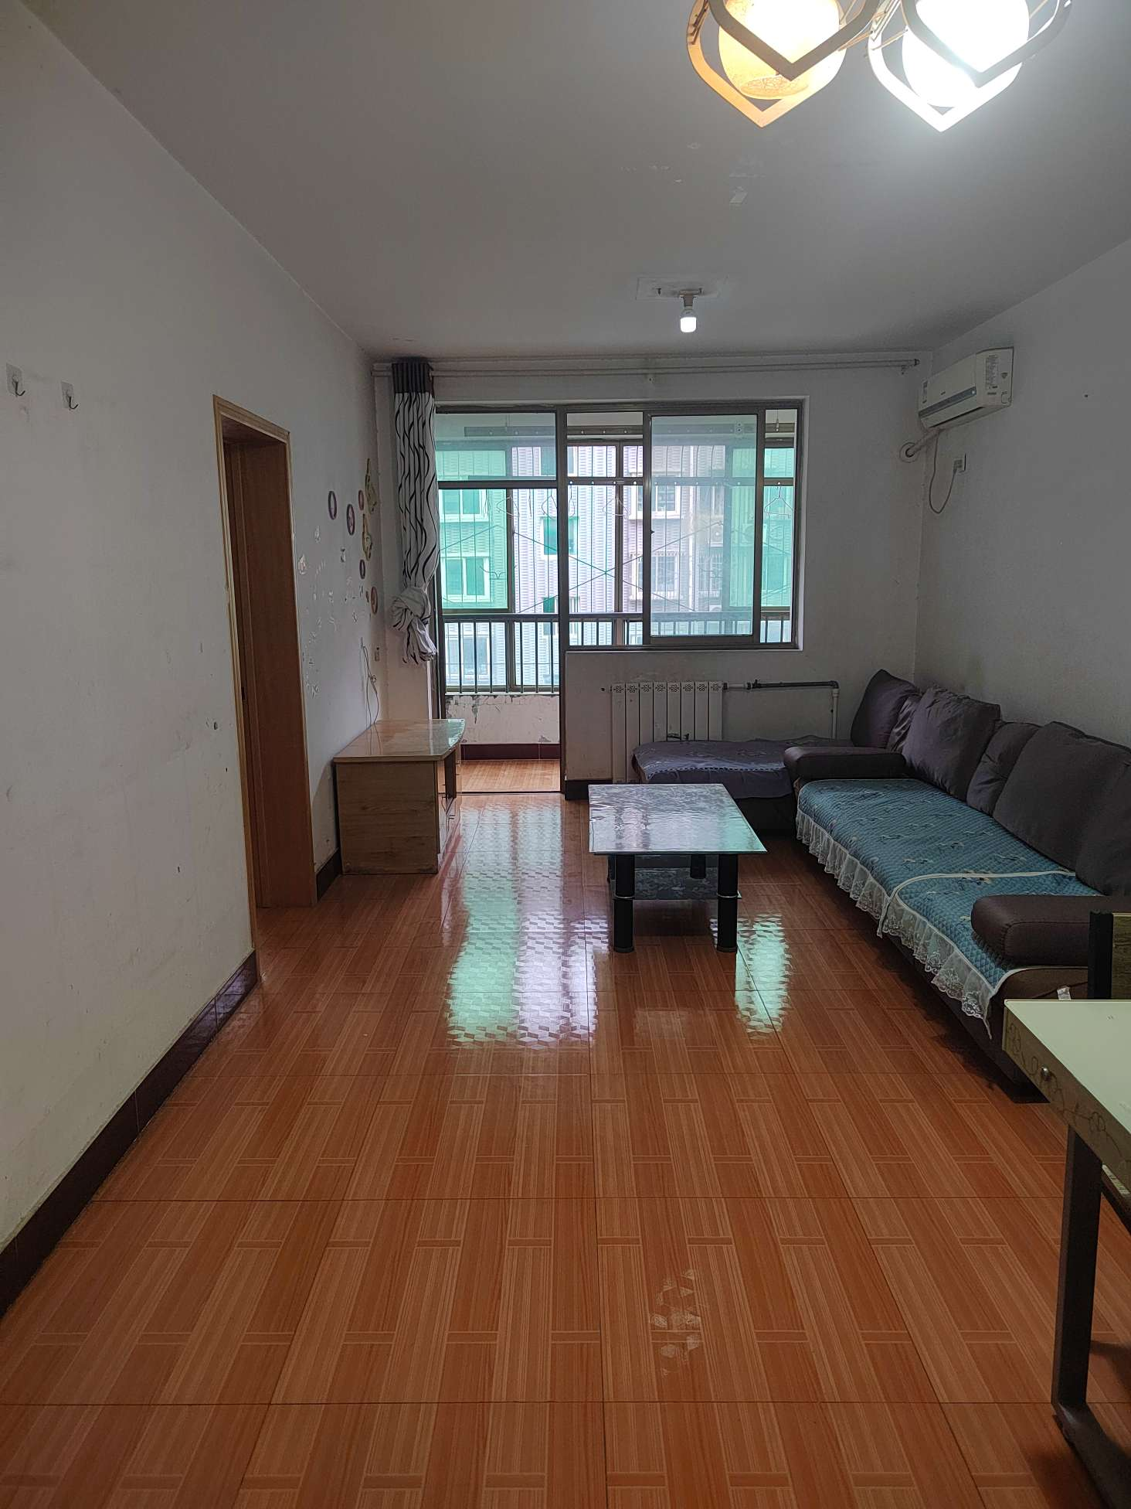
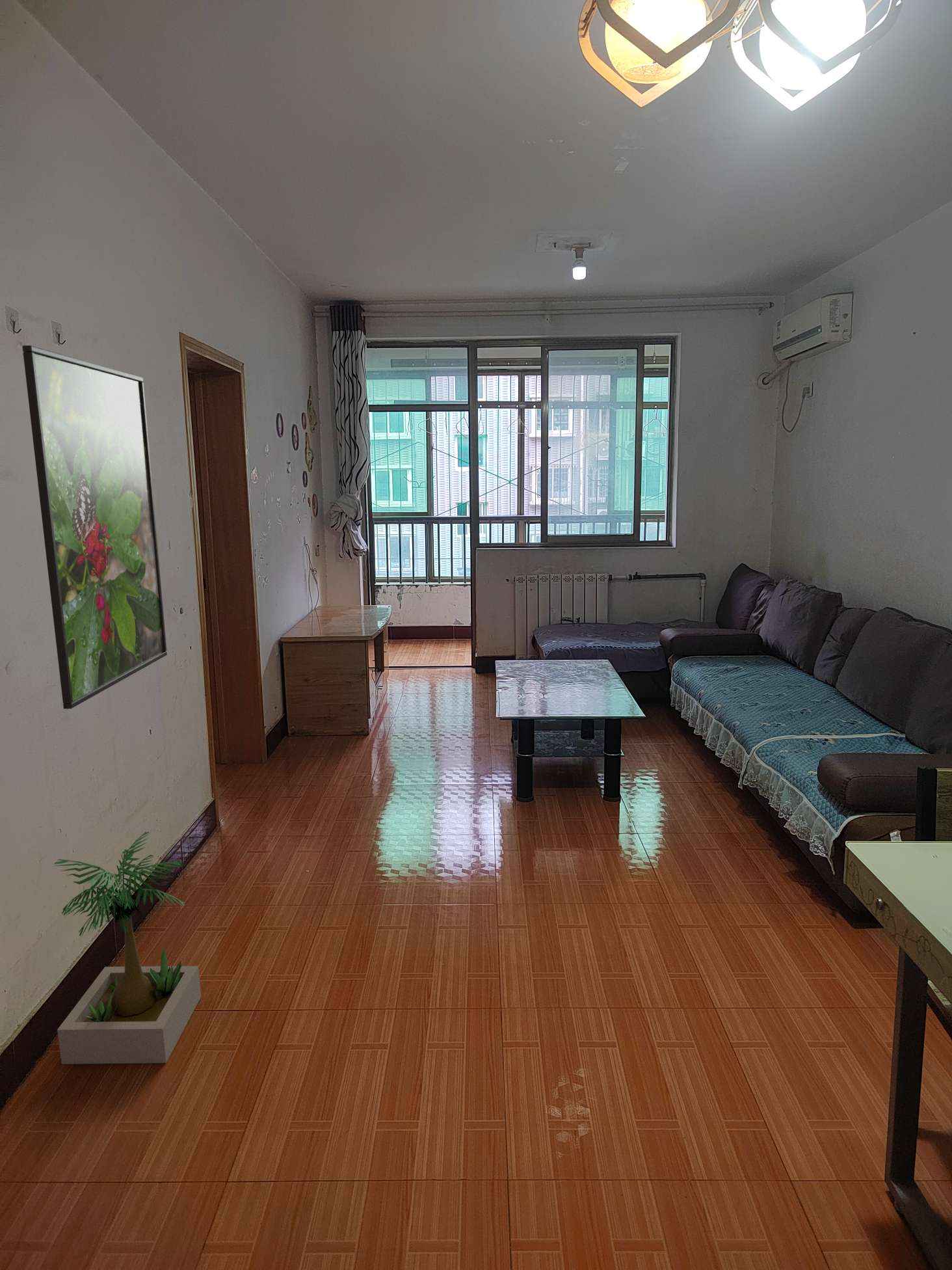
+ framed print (107, 527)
+ potted plant (134, 936)
